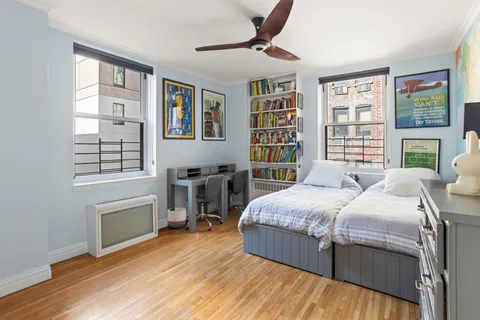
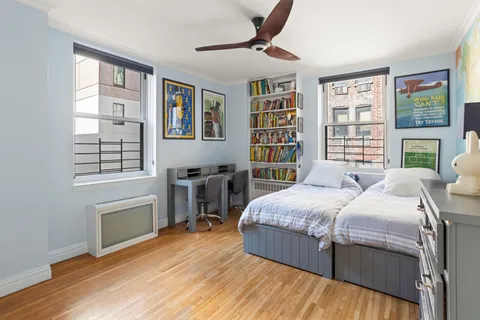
- planter (176, 218)
